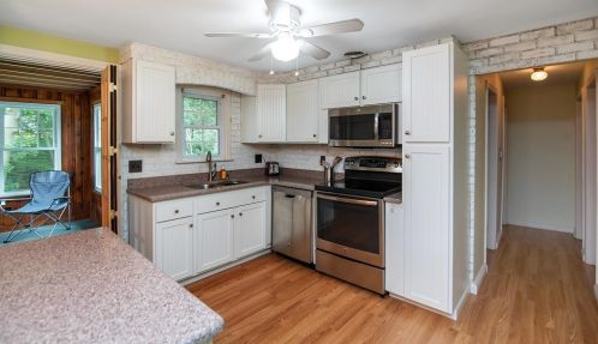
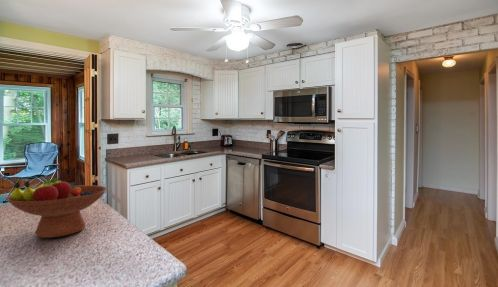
+ fruit bowl (61, 204)
